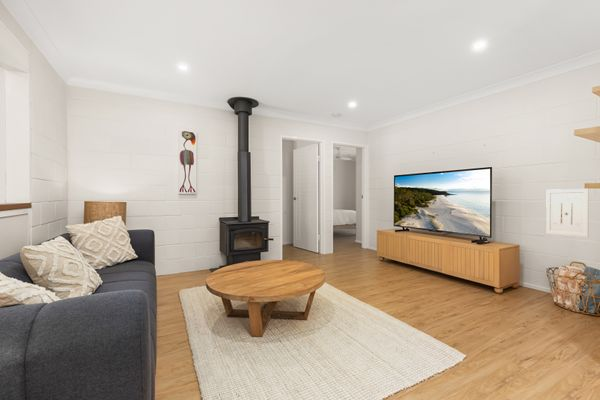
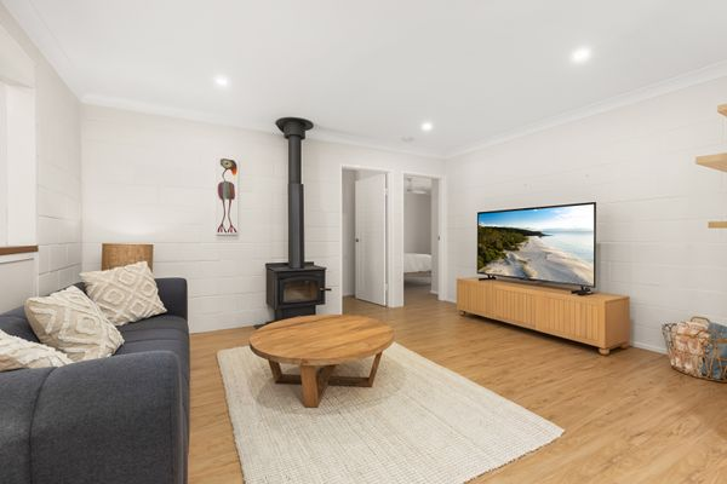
- wall art (566, 212)
